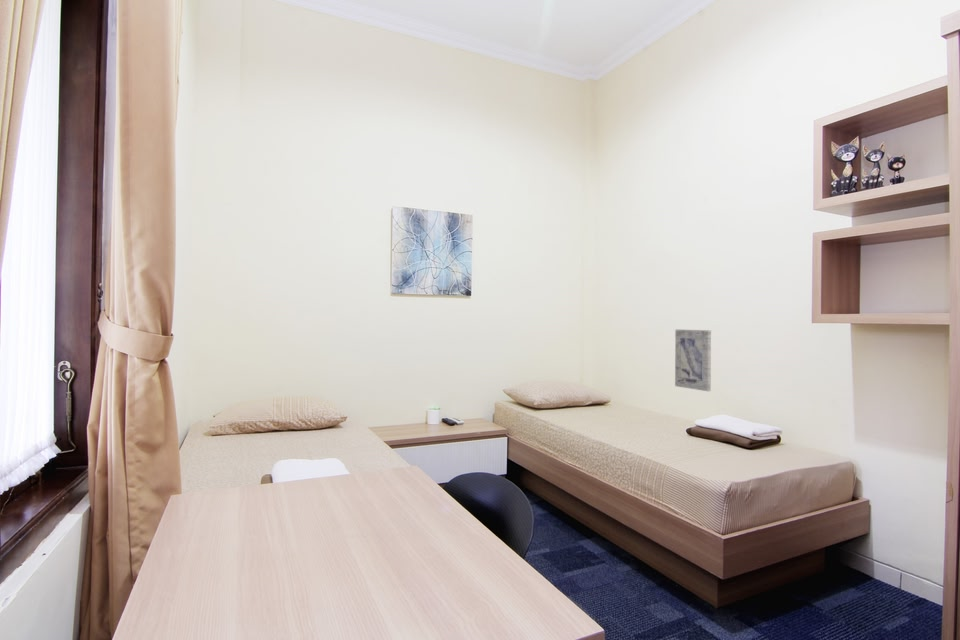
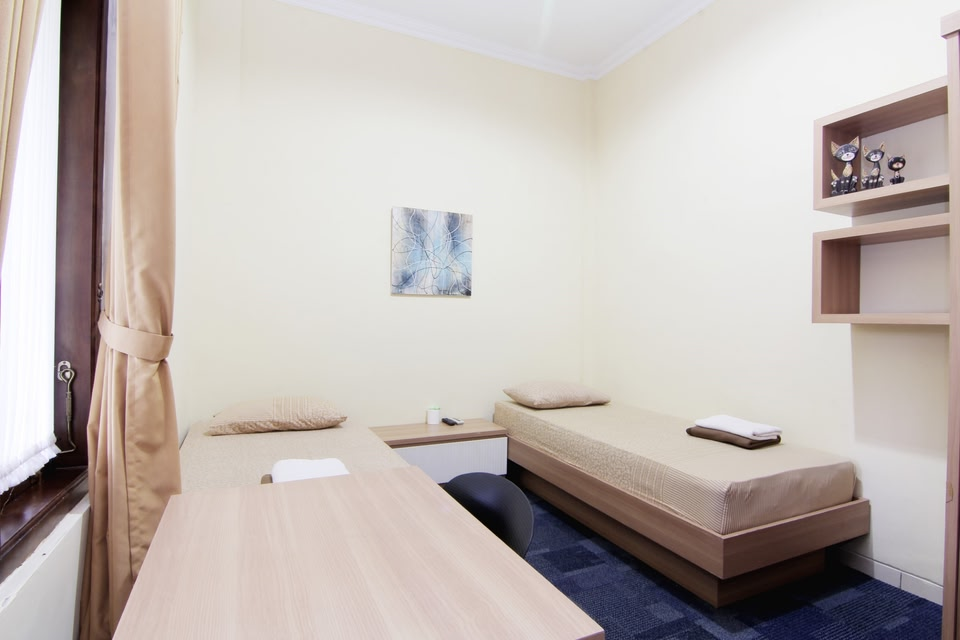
- wall art (692, 359)
